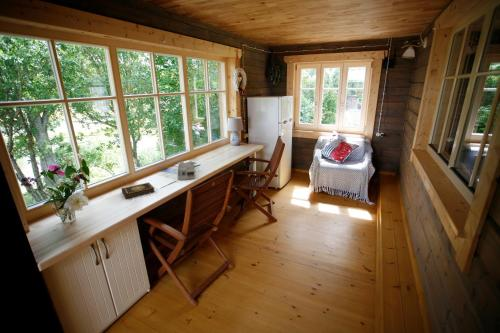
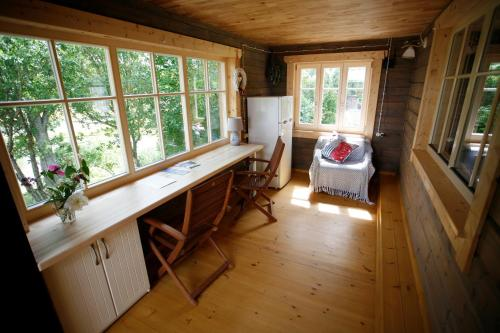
- desk organizer (186, 168)
- book (138, 190)
